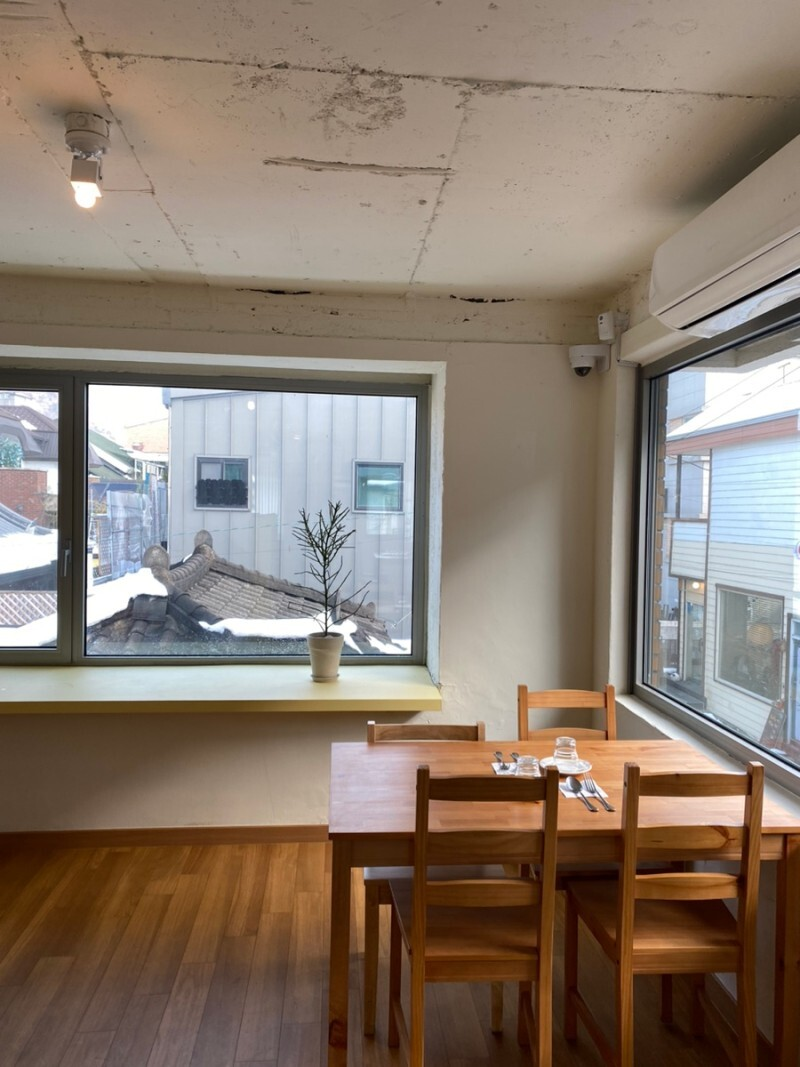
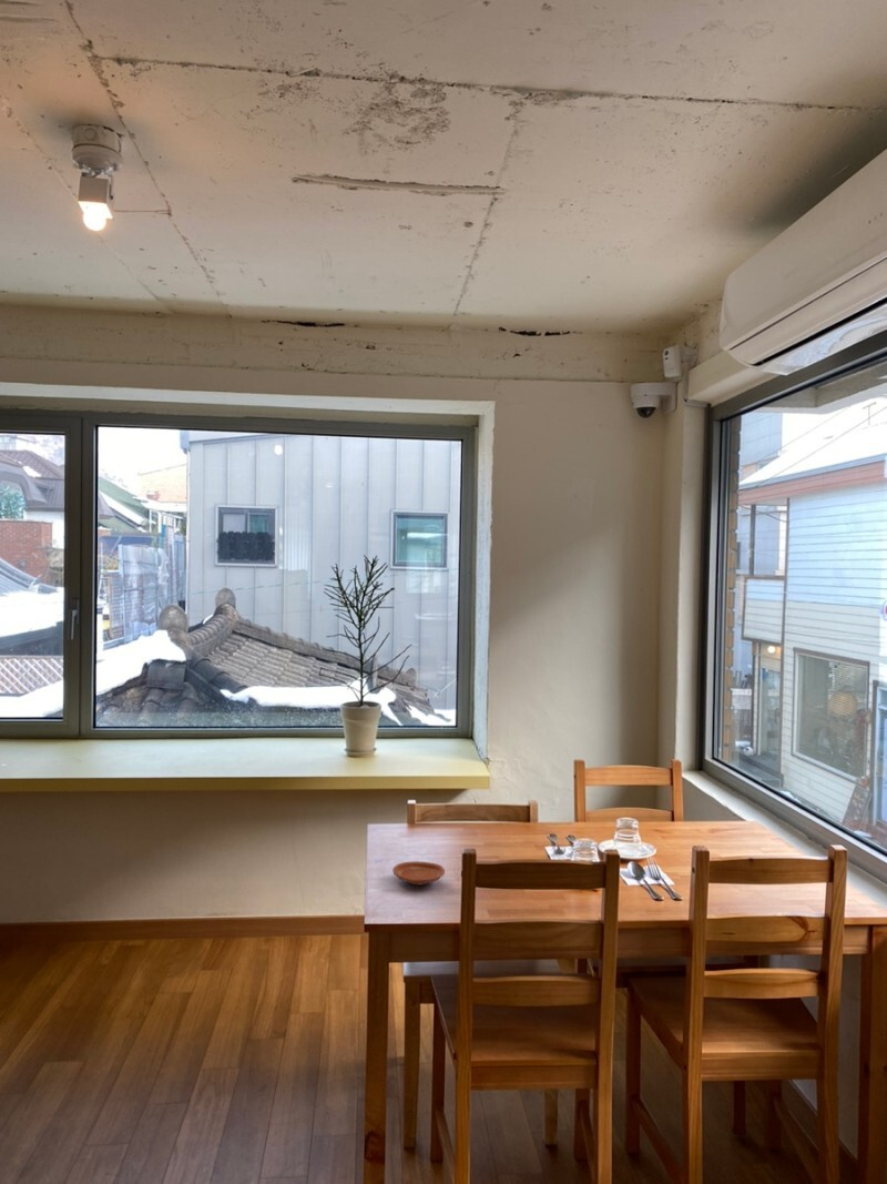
+ plate (418, 876)
